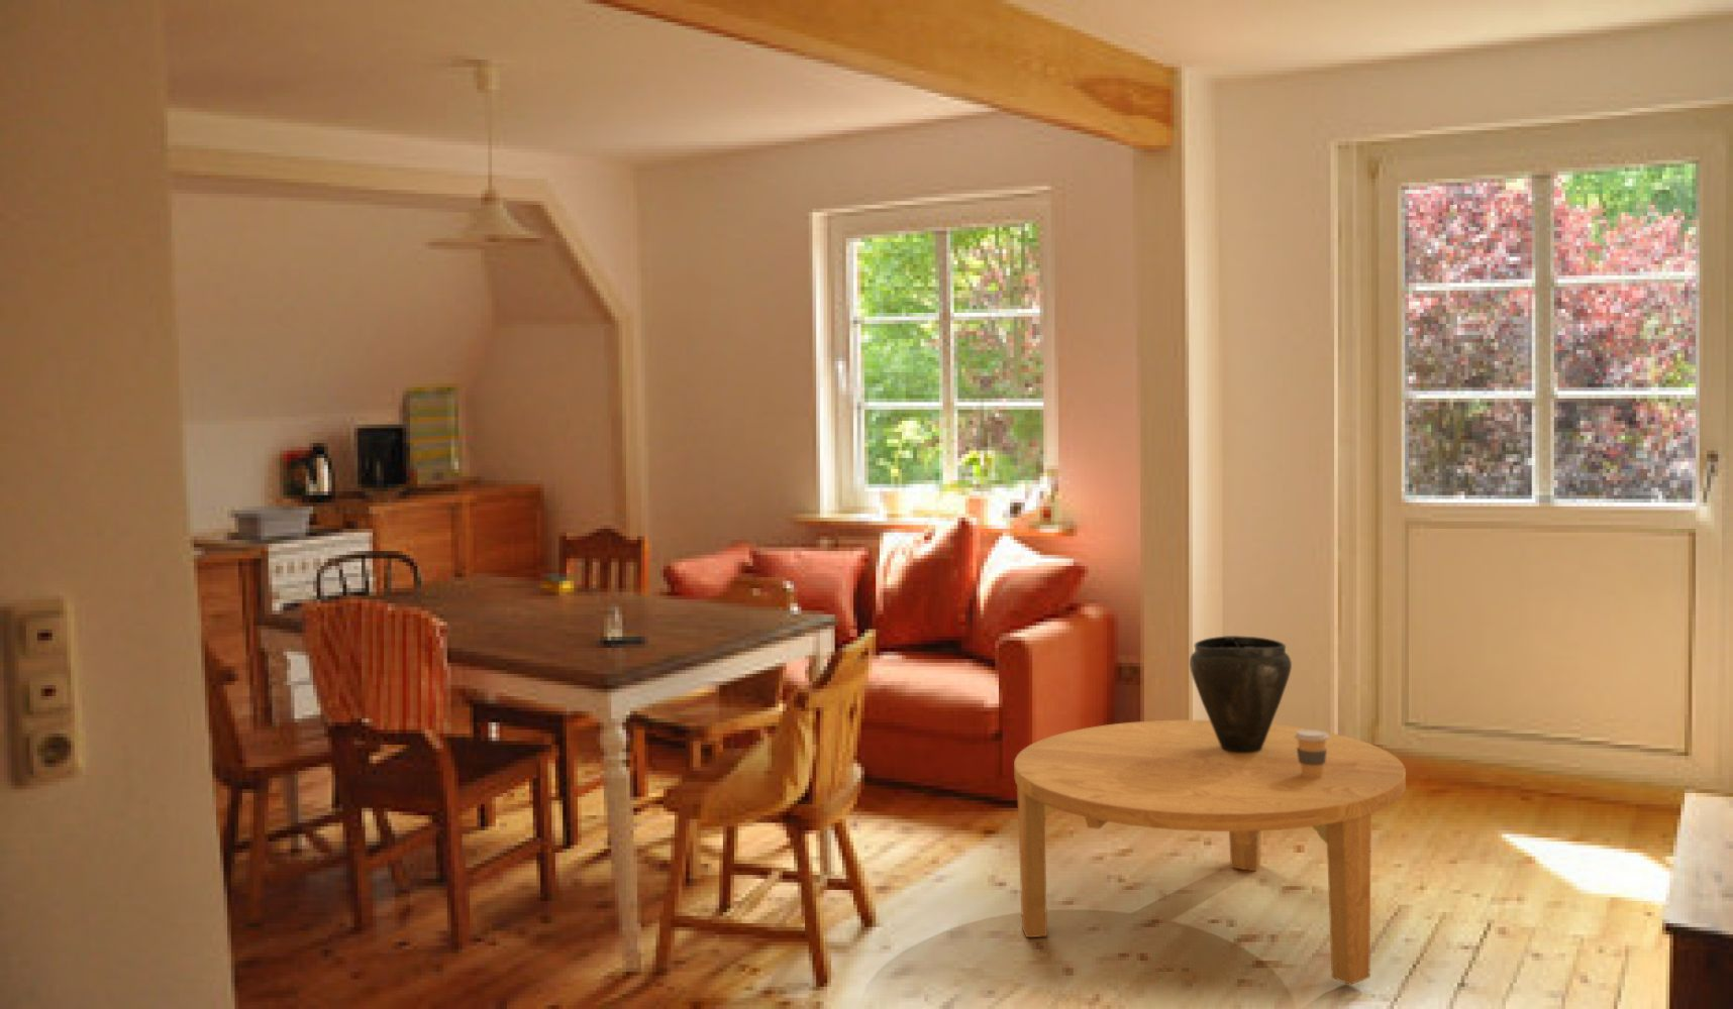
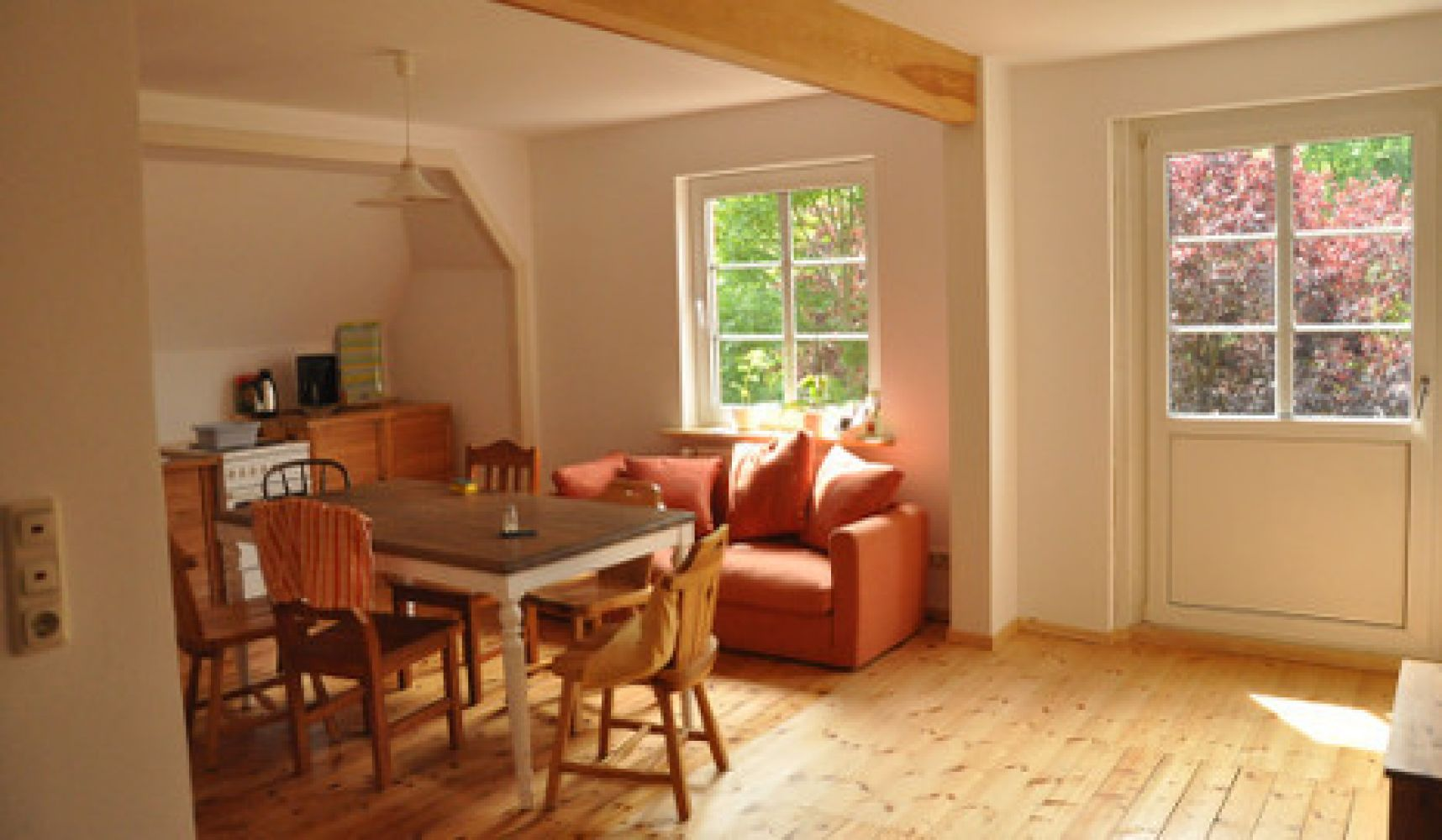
- vase (1240, 693)
- coffee table (1205, 830)
- coffee cup (1312, 753)
